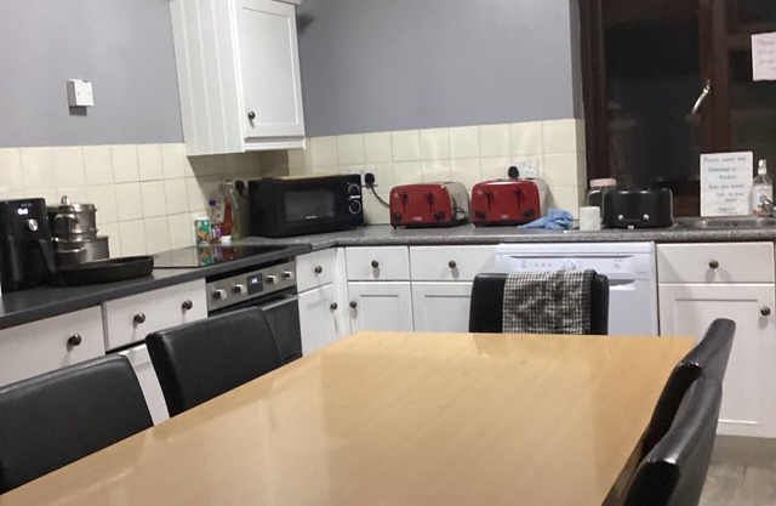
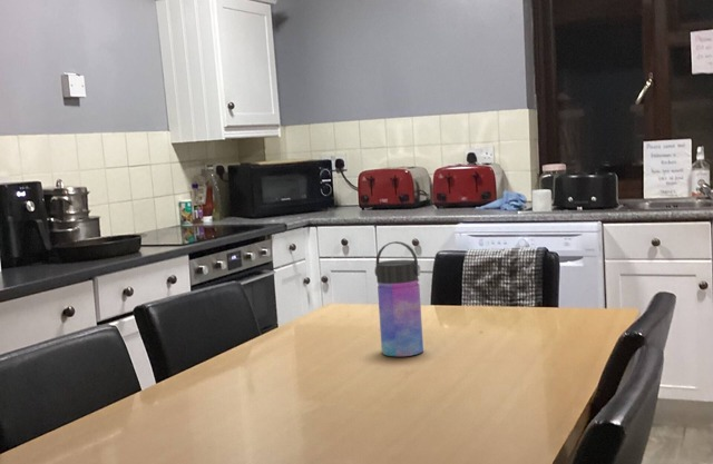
+ water bottle (399, 296)
